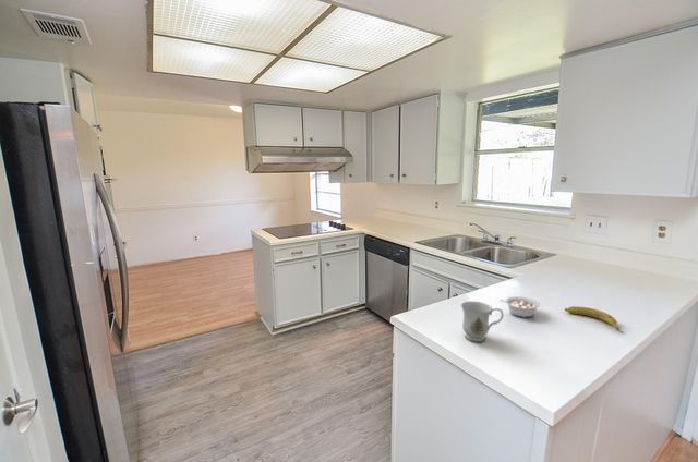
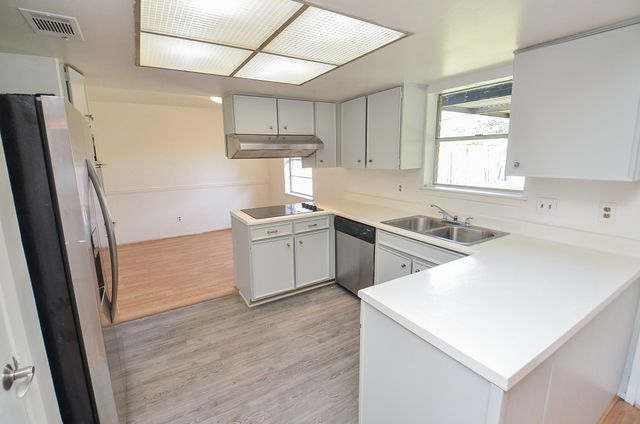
- legume (520, 306)
- mug (481, 323)
- fruit (594, 316)
